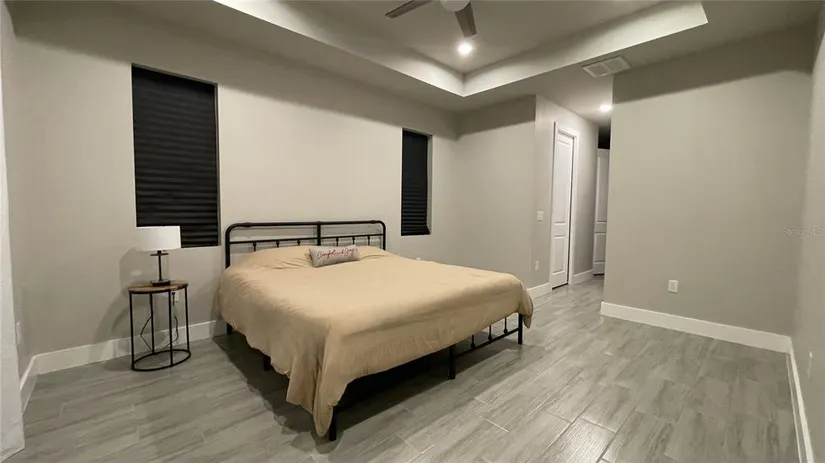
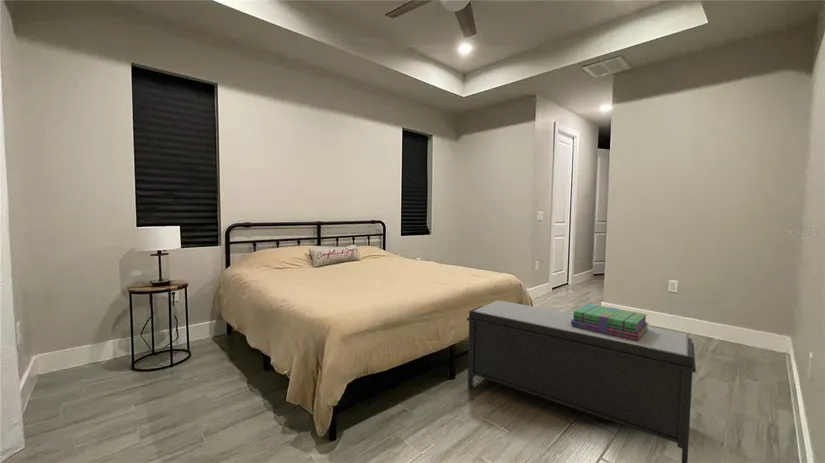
+ bench (568, 362)
+ stack of books (609, 319)
